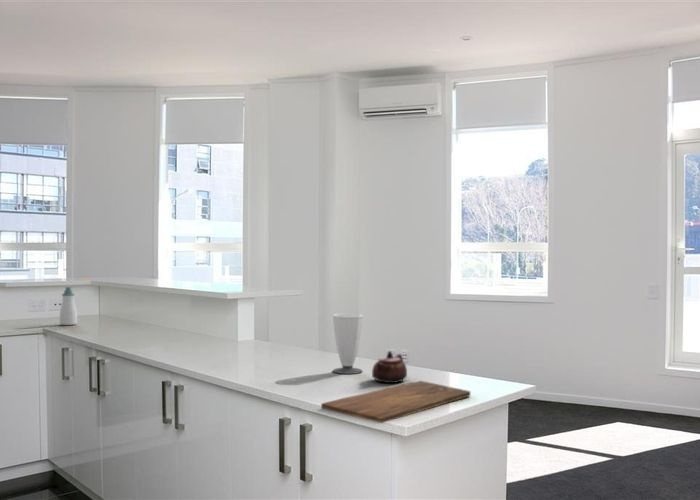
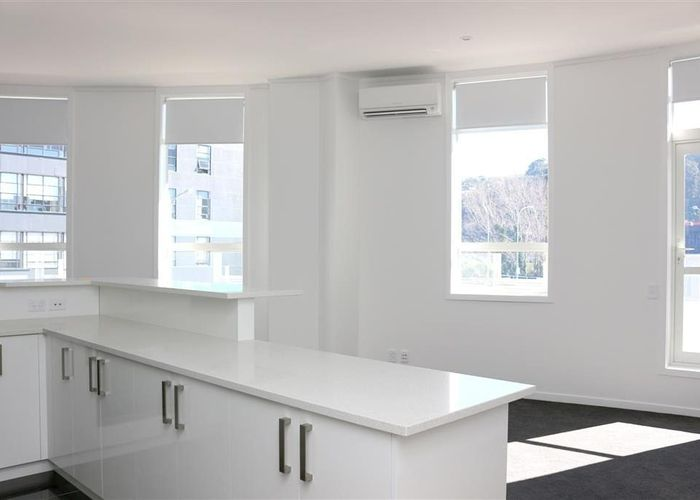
- cutting board (400, 399)
- teapot (390, 365)
- cup (347, 342)
- soap bottle (68, 305)
